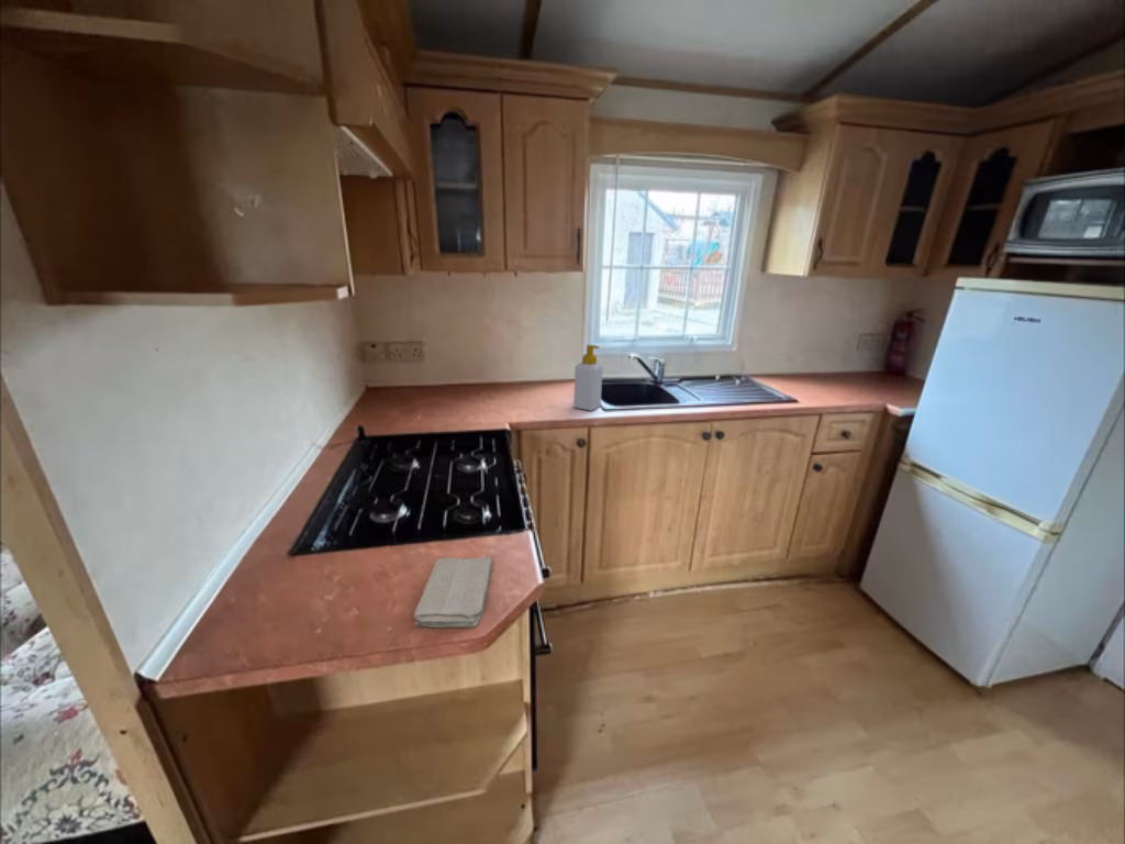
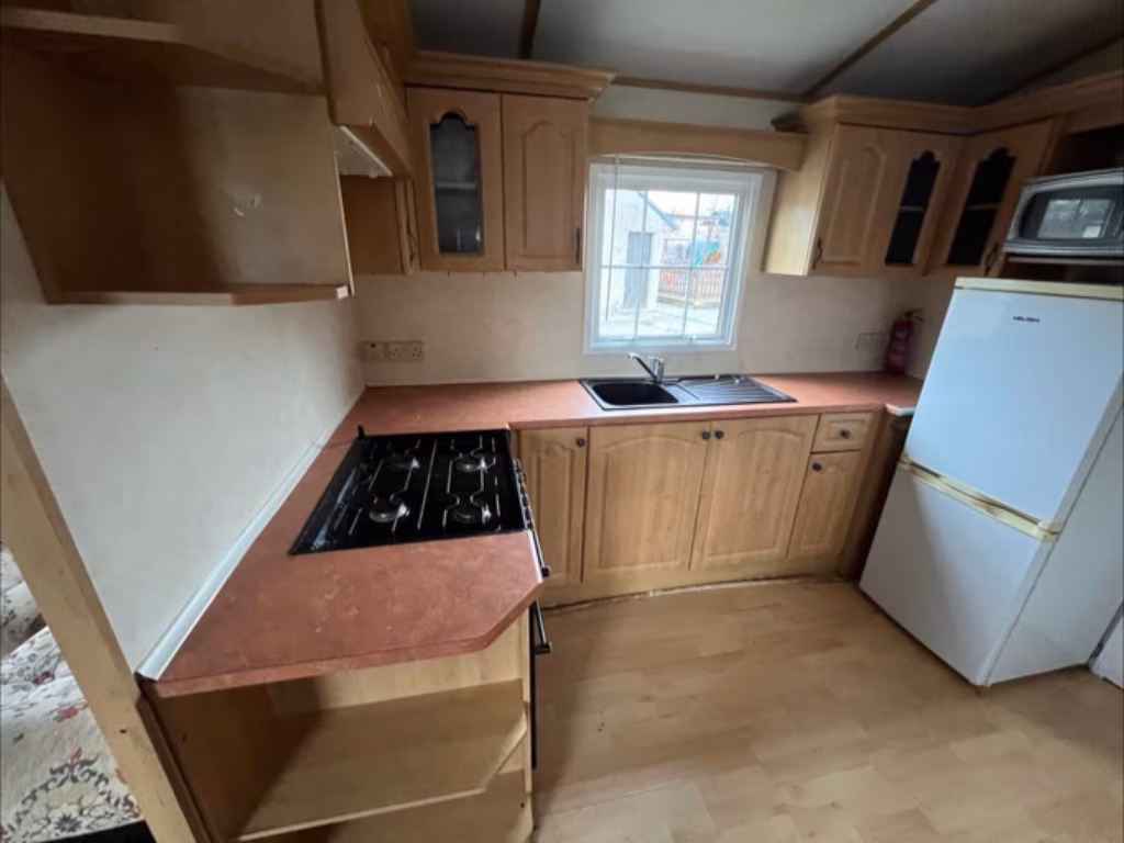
- soap bottle (588, 376)
- washcloth (456, 588)
